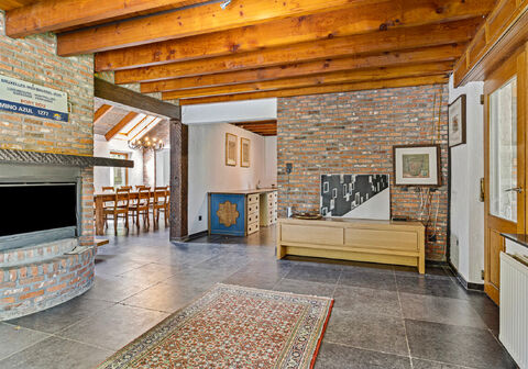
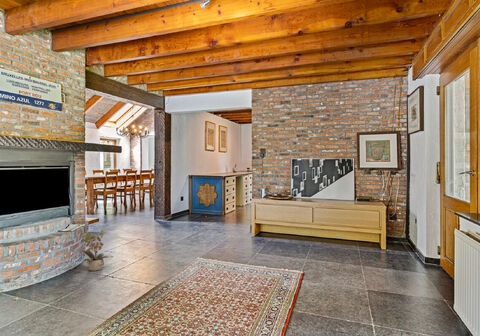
+ potted plant (93, 249)
